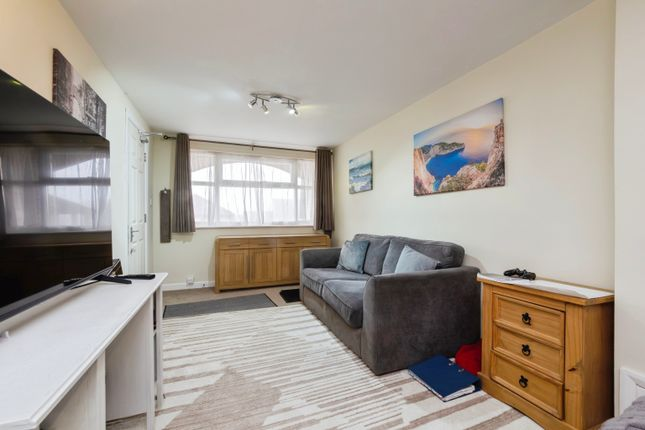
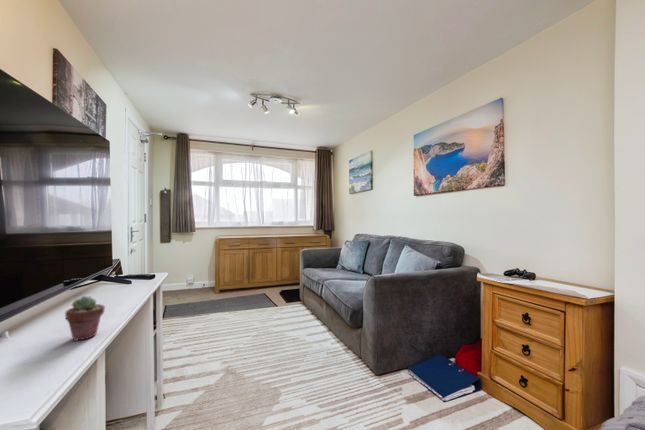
+ potted succulent (85, 316)
